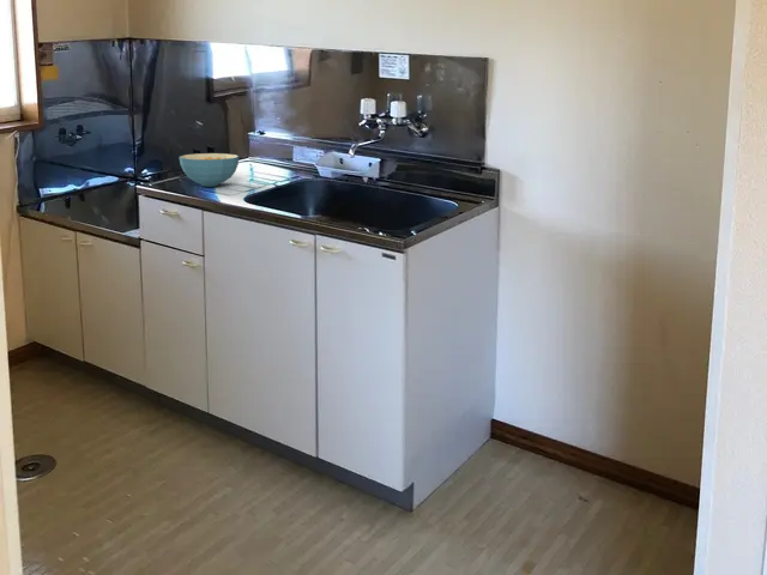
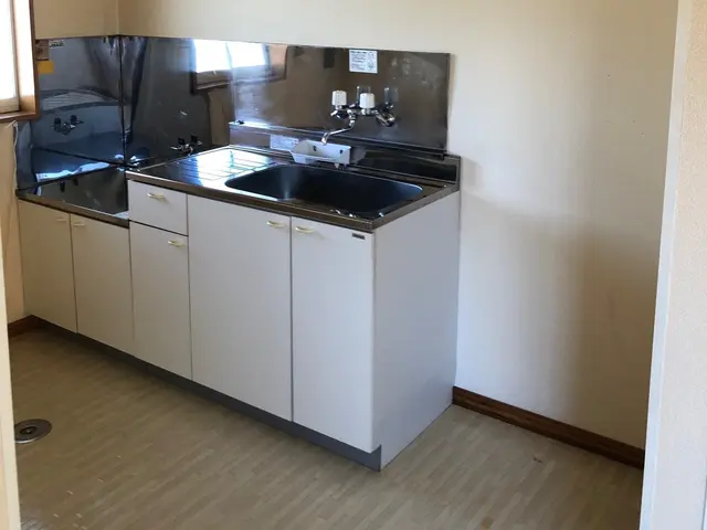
- cereal bowl (210, 170)
